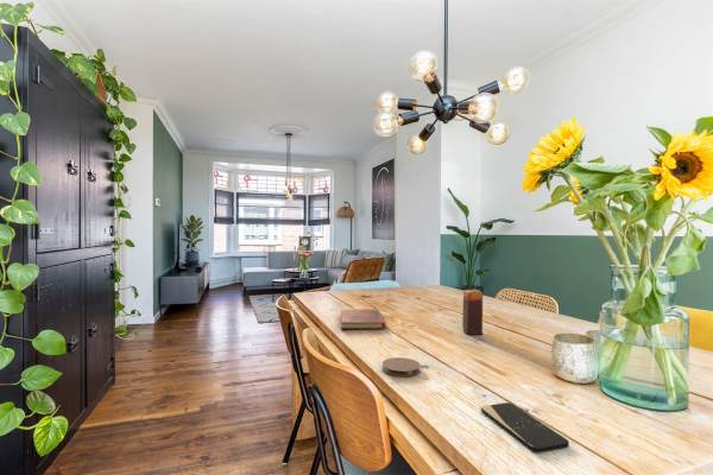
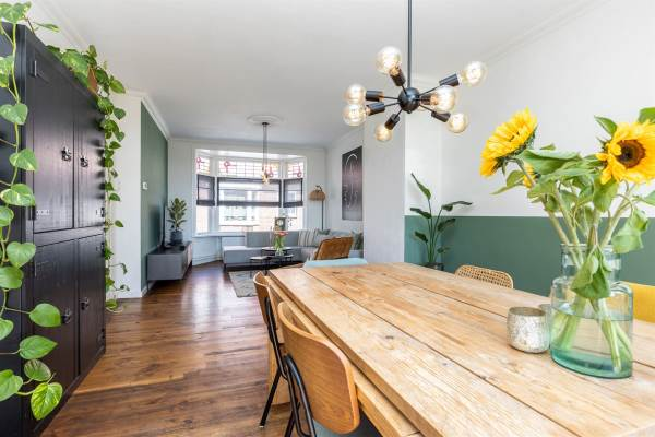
- coaster (400, 366)
- smartphone (520, 424)
- diary (361, 318)
- candle (472, 311)
